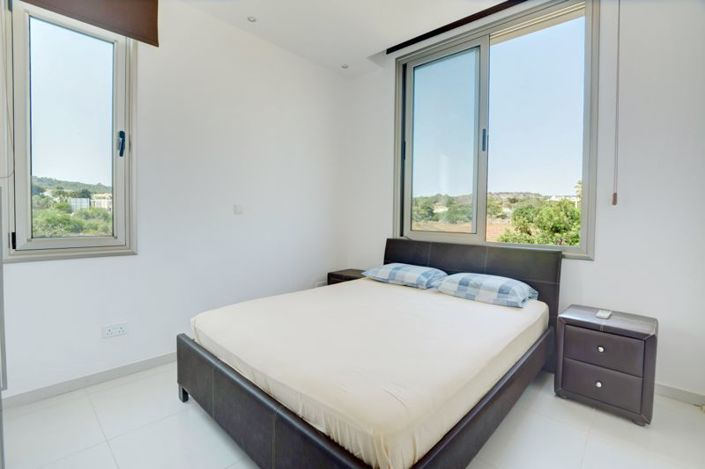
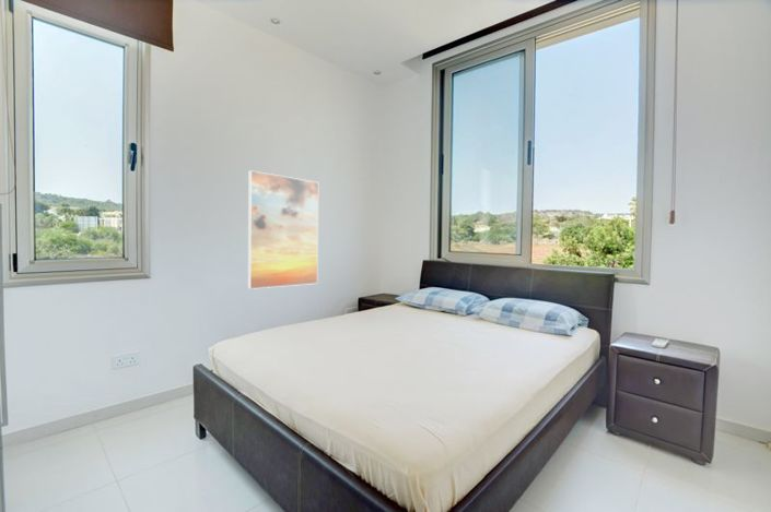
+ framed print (285, 231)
